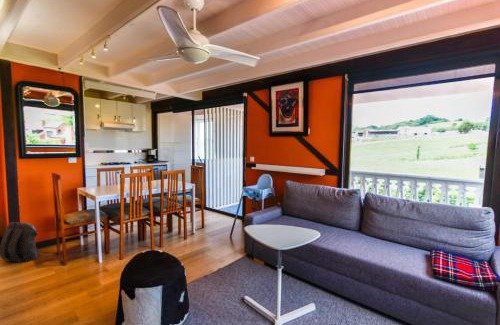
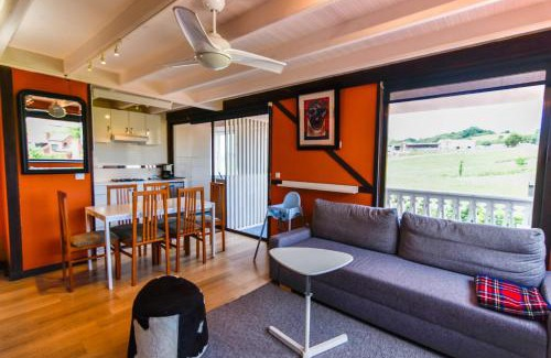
- backpack (19, 240)
